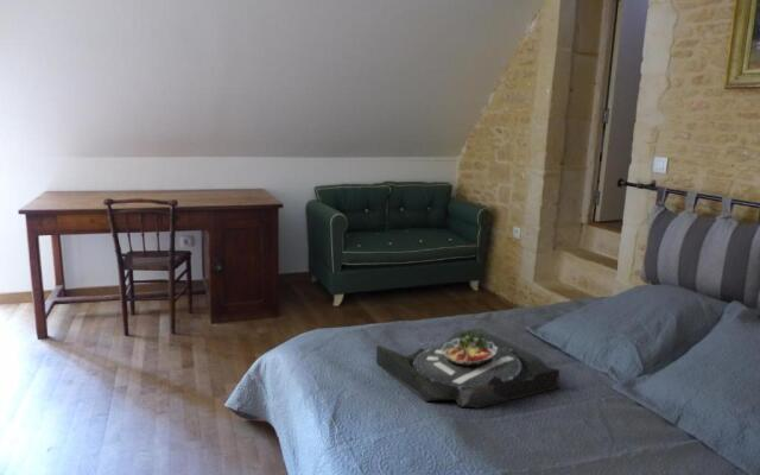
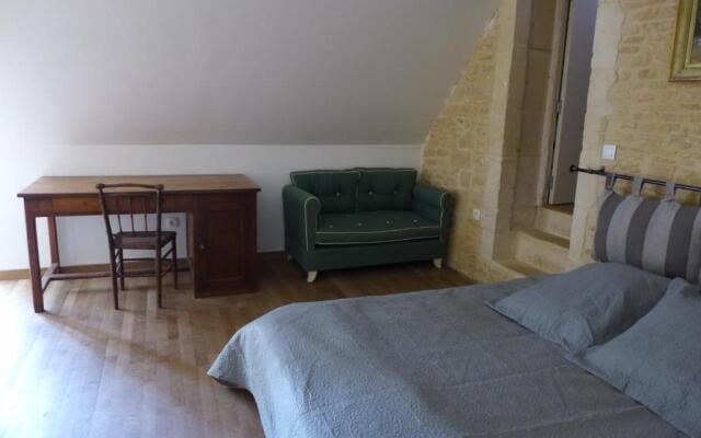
- serving tray (466, 354)
